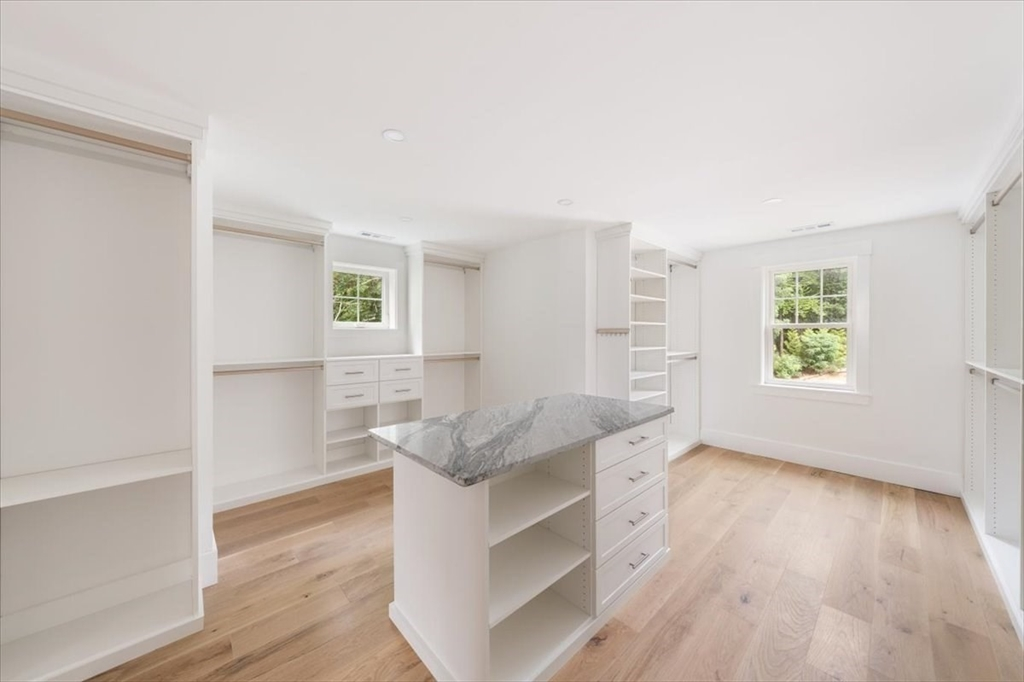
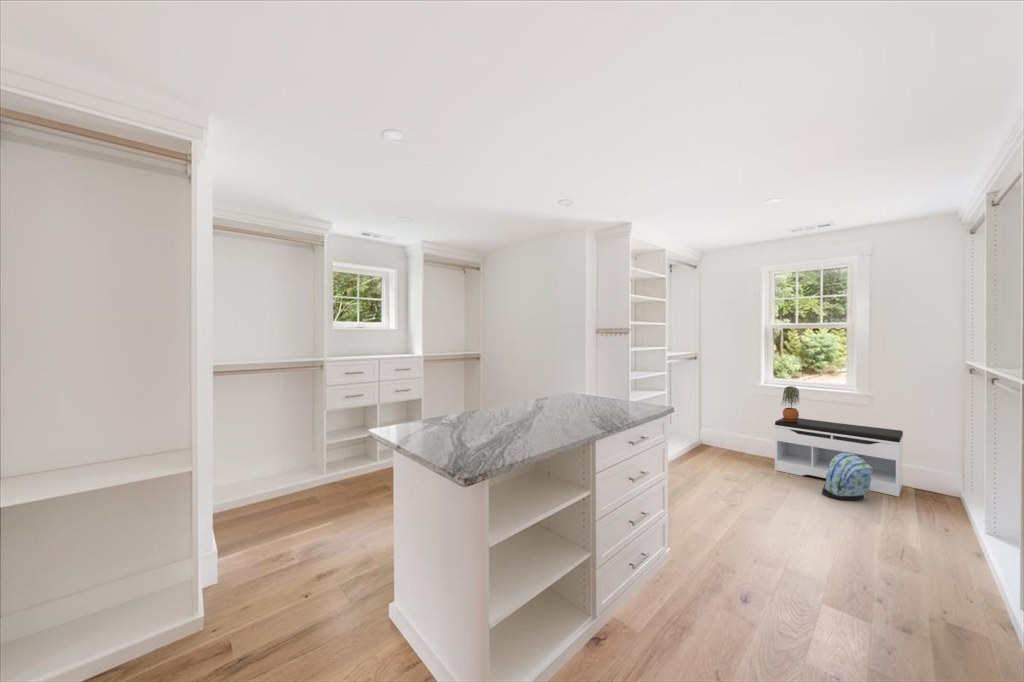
+ potted plant (789, 402)
+ backpack (848, 476)
+ bench (835, 451)
